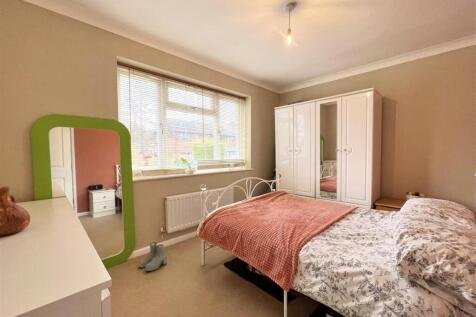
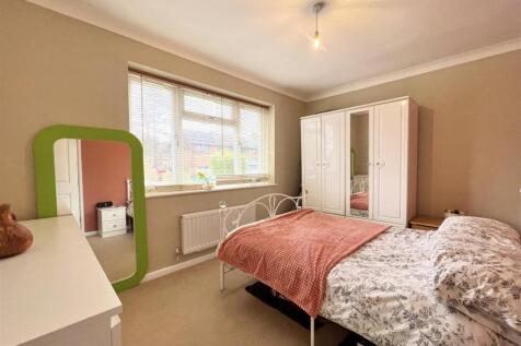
- boots (153, 255)
